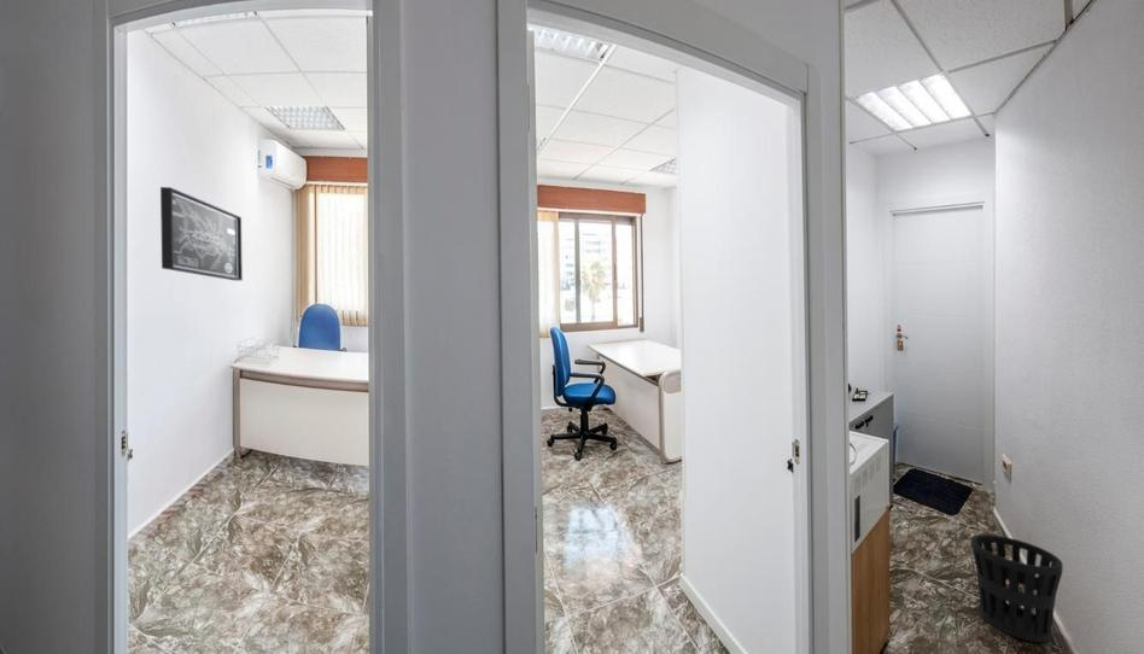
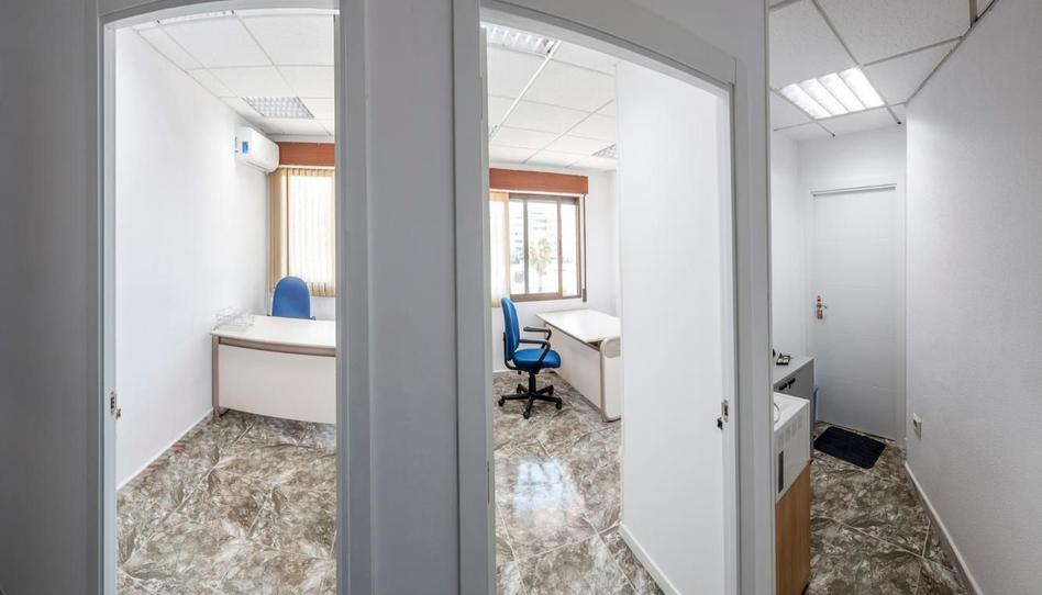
- wall art (206, 239)
- wastebasket (1014, 586)
